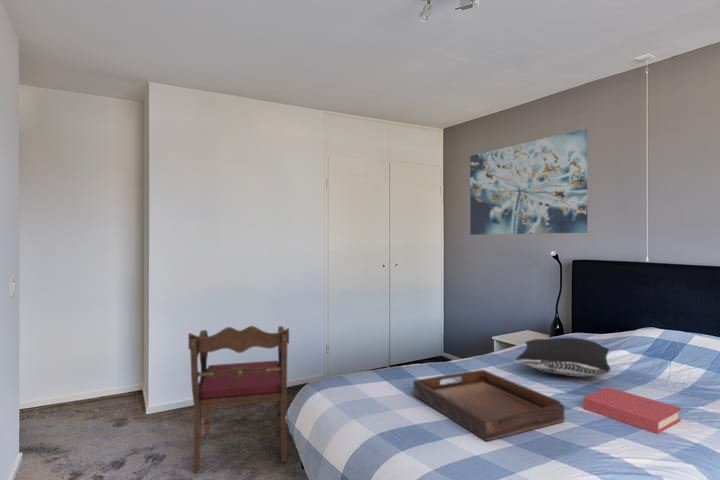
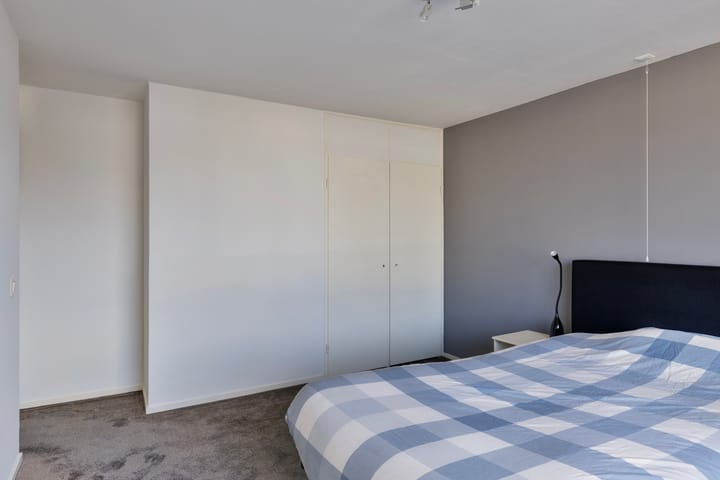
- pillow (563, 355)
- serving tray (484, 399)
- hardback book (630, 408)
- wall art (520, 189)
- armchair (242, 384)
